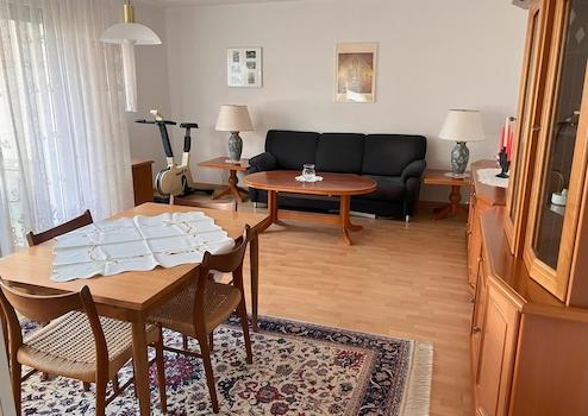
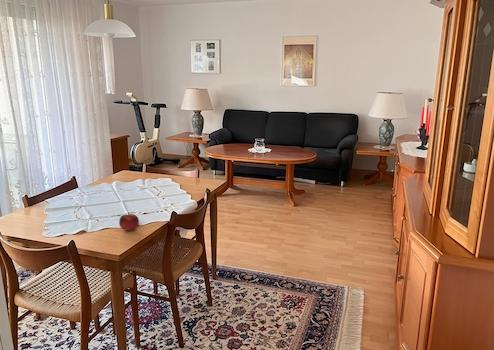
+ fruit (128, 221)
